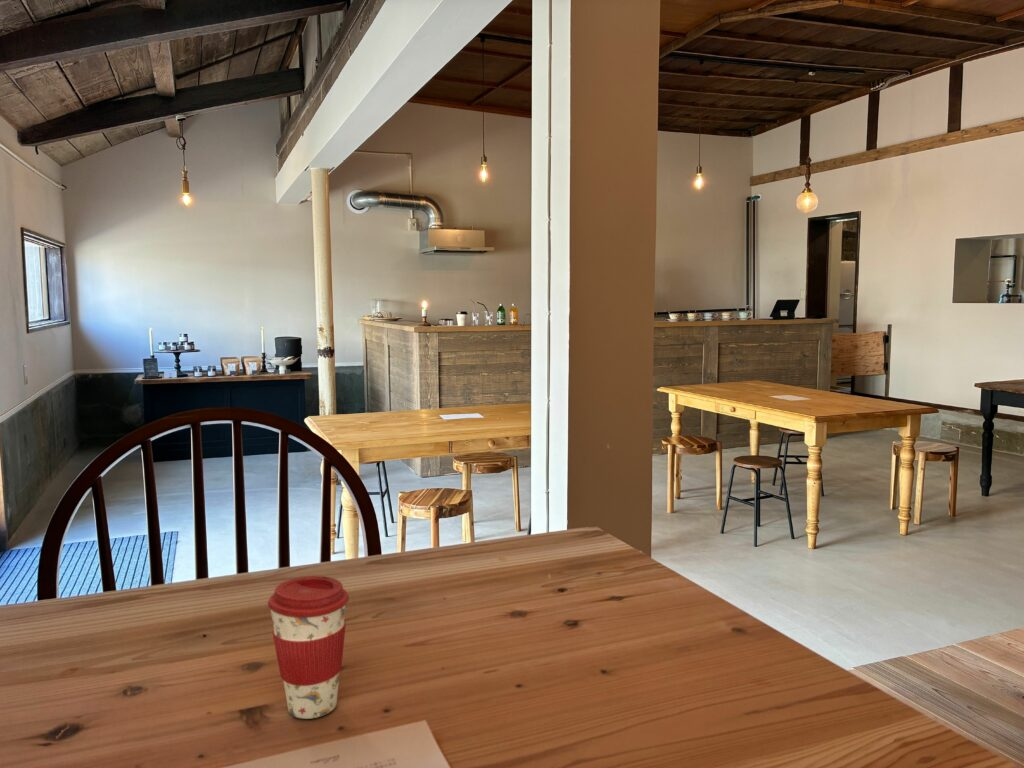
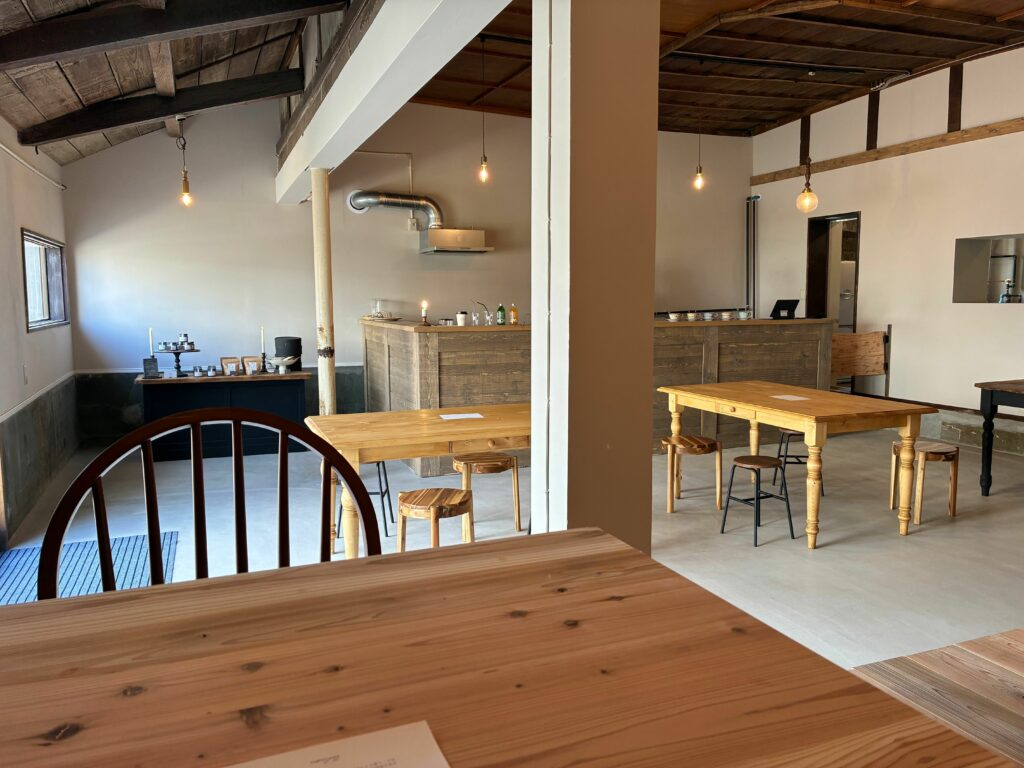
- coffee cup (310, 646)
